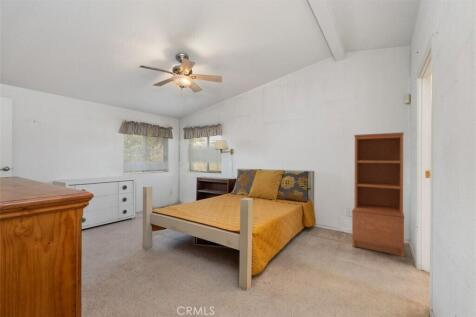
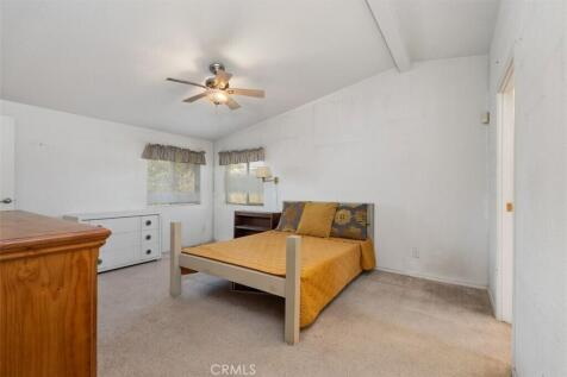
- bookshelf (377, 189)
